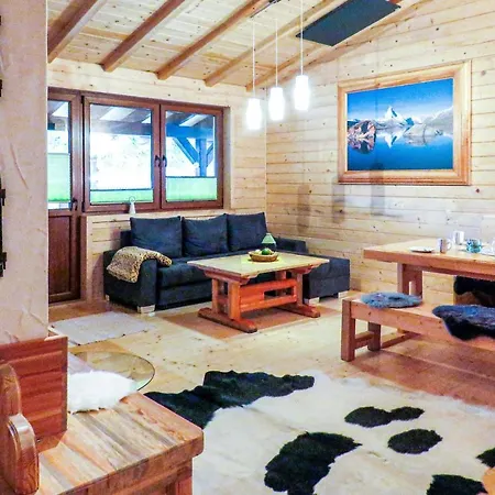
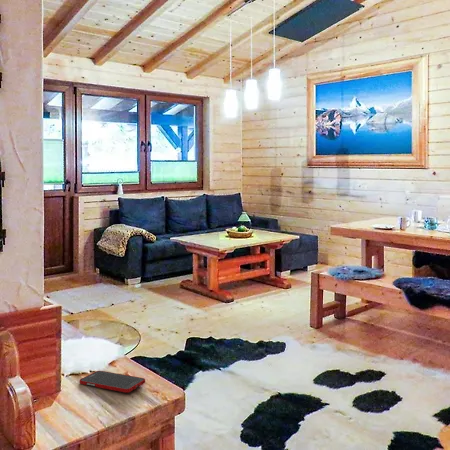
+ cell phone (112, 381)
